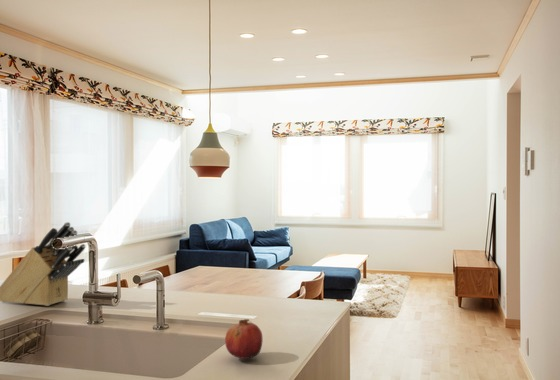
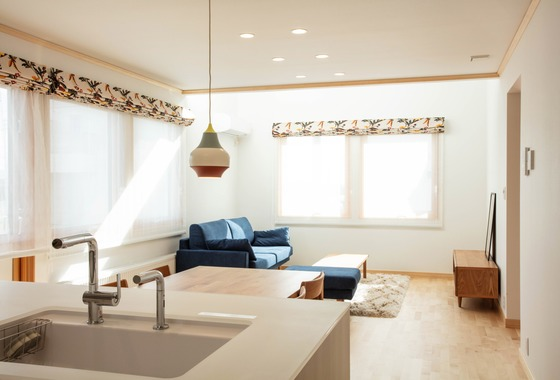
- knife block (40, 262)
- fruit (244, 338)
